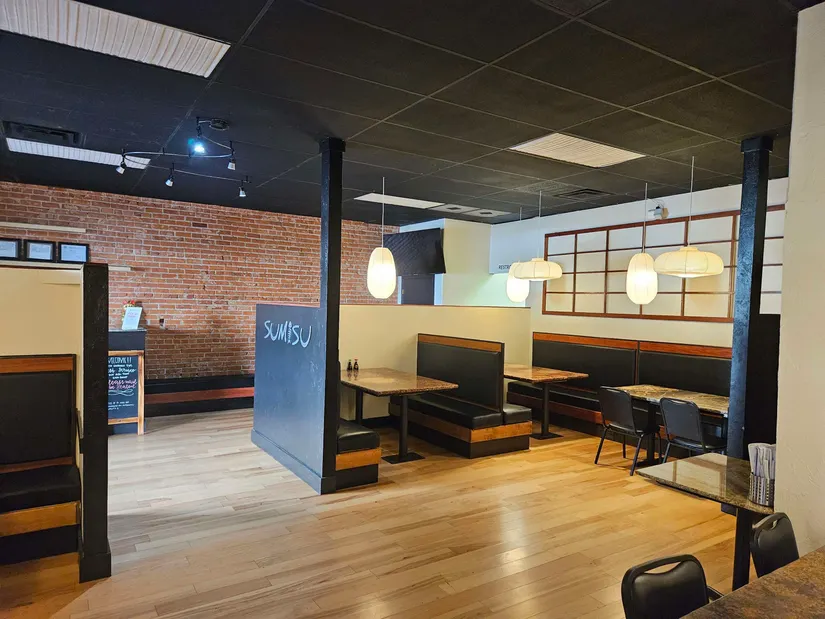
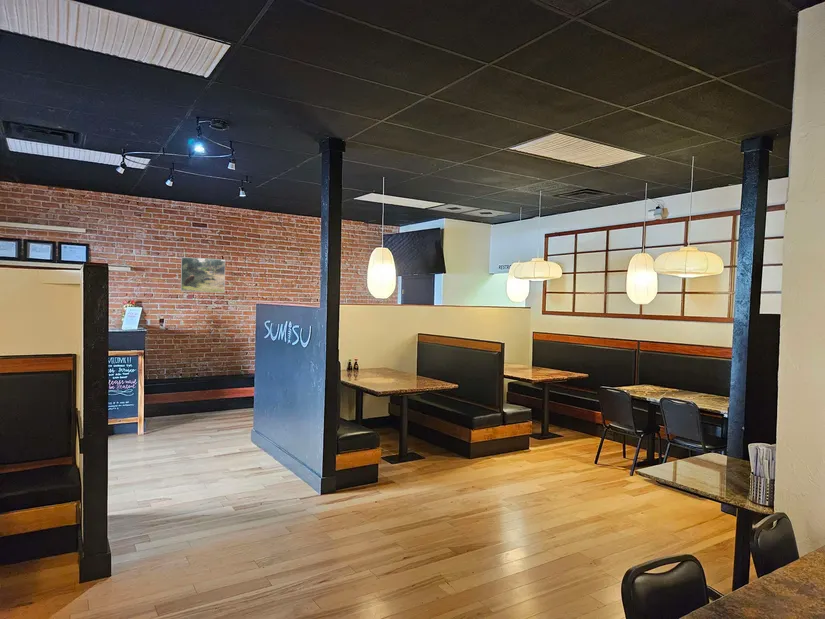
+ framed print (203, 275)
